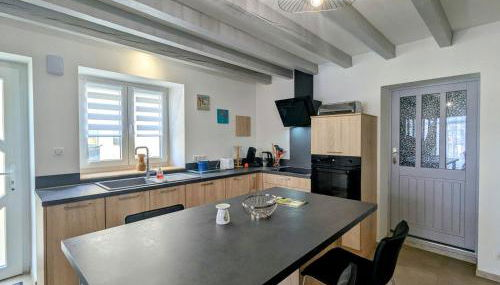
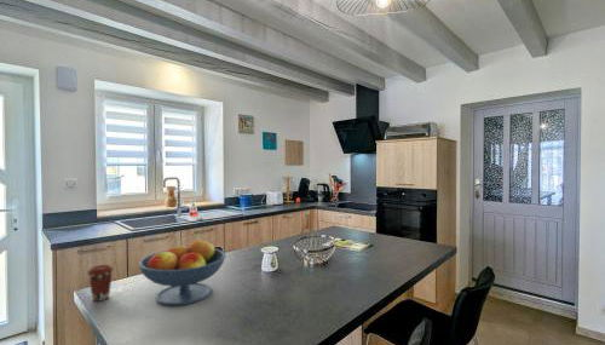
+ fruit bowl (184, 269)
+ coffee cup (100, 282)
